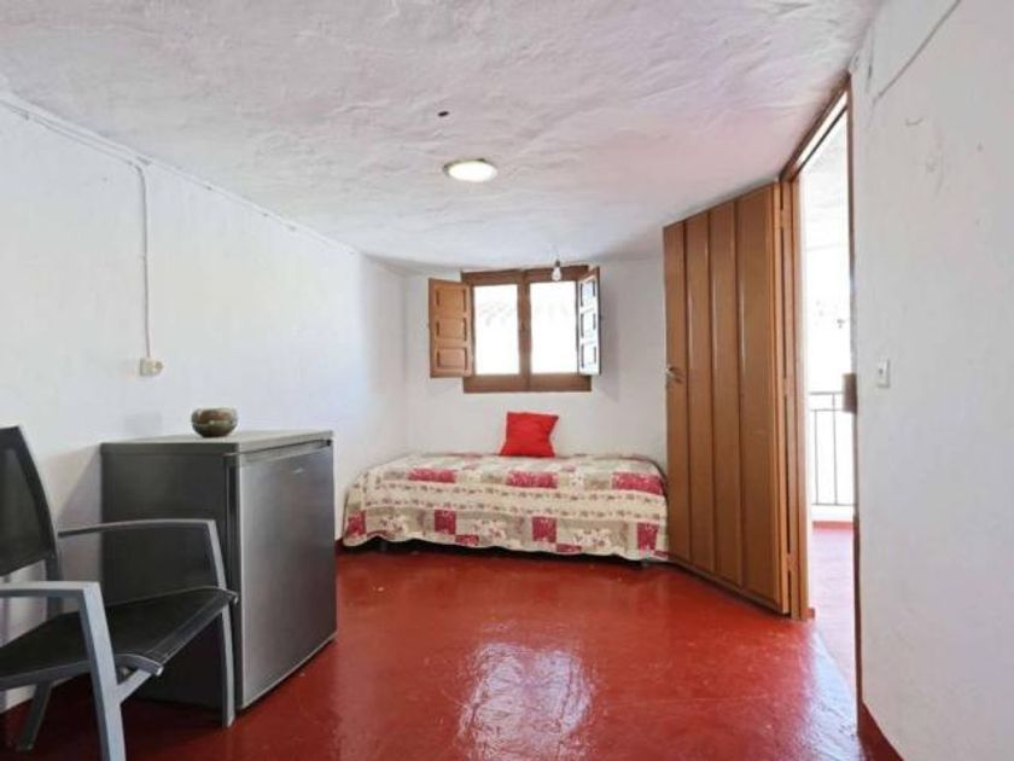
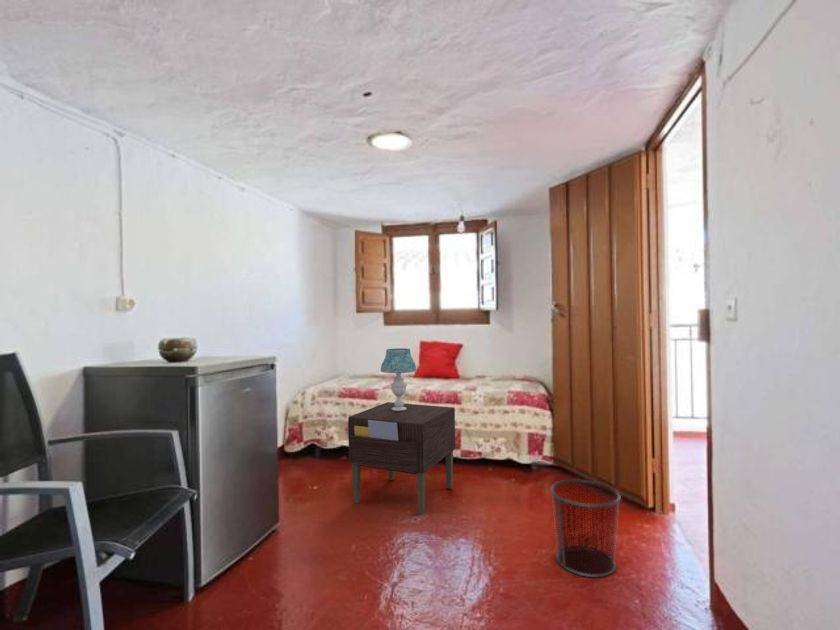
+ table lamp (398, 379)
+ waste bin (585, 526)
+ nightstand (402, 454)
